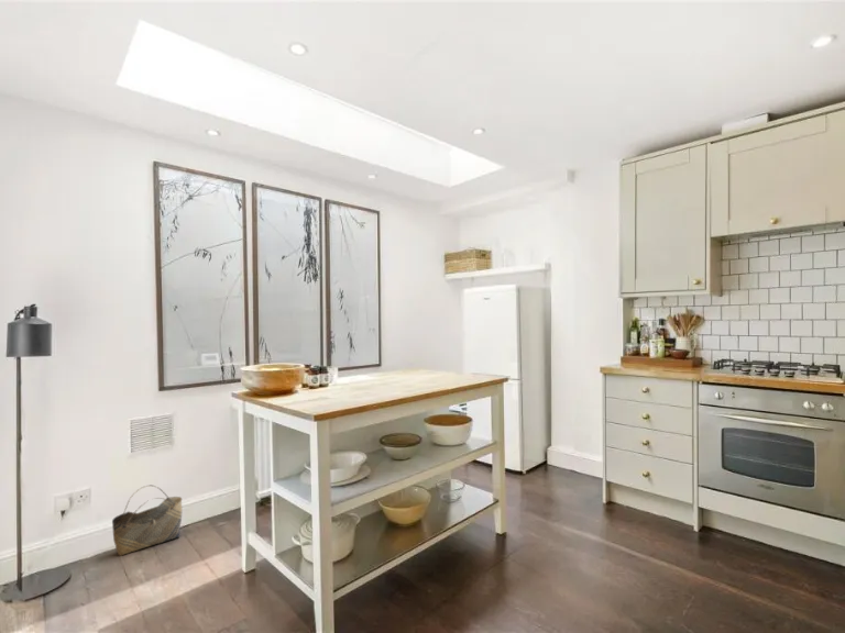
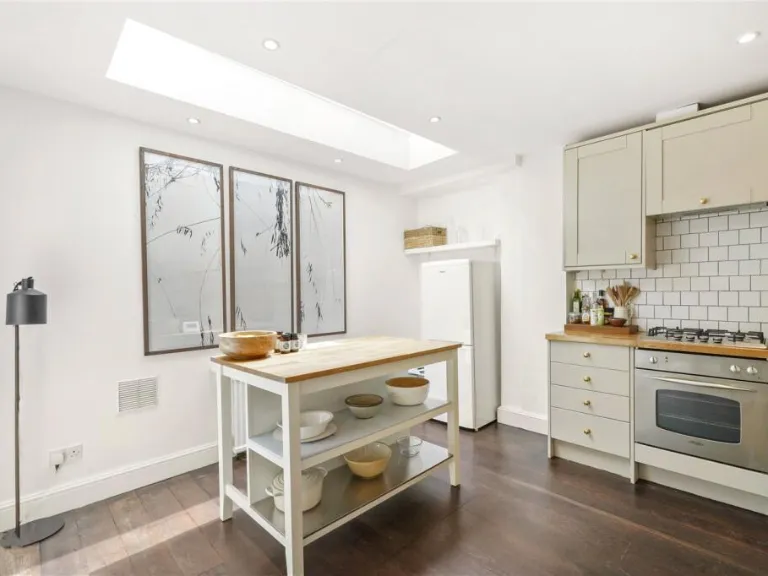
- basket (149, 518)
